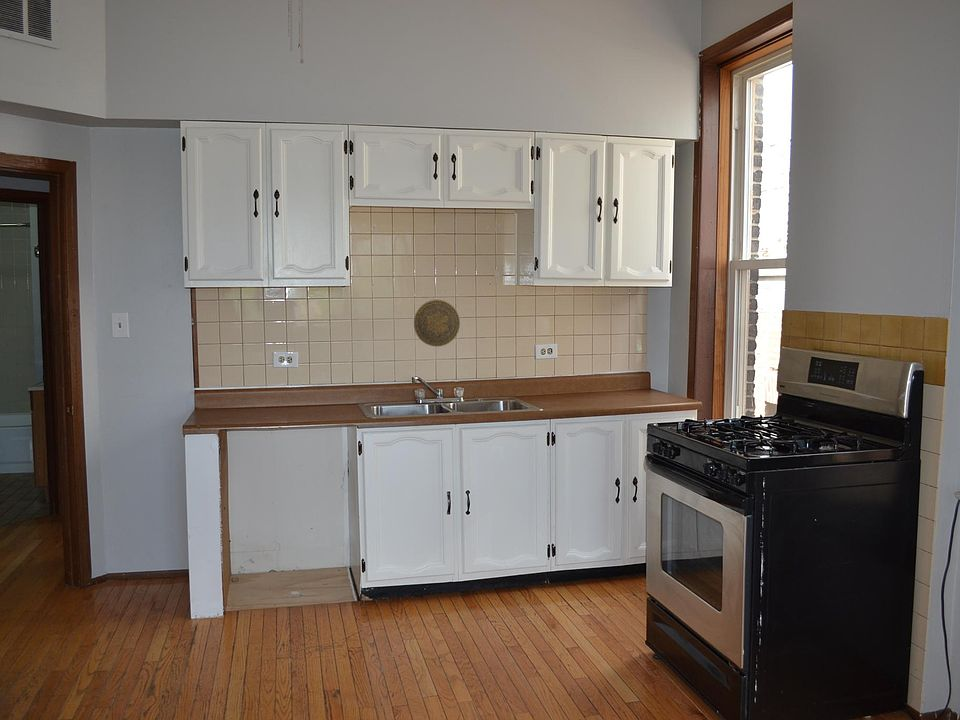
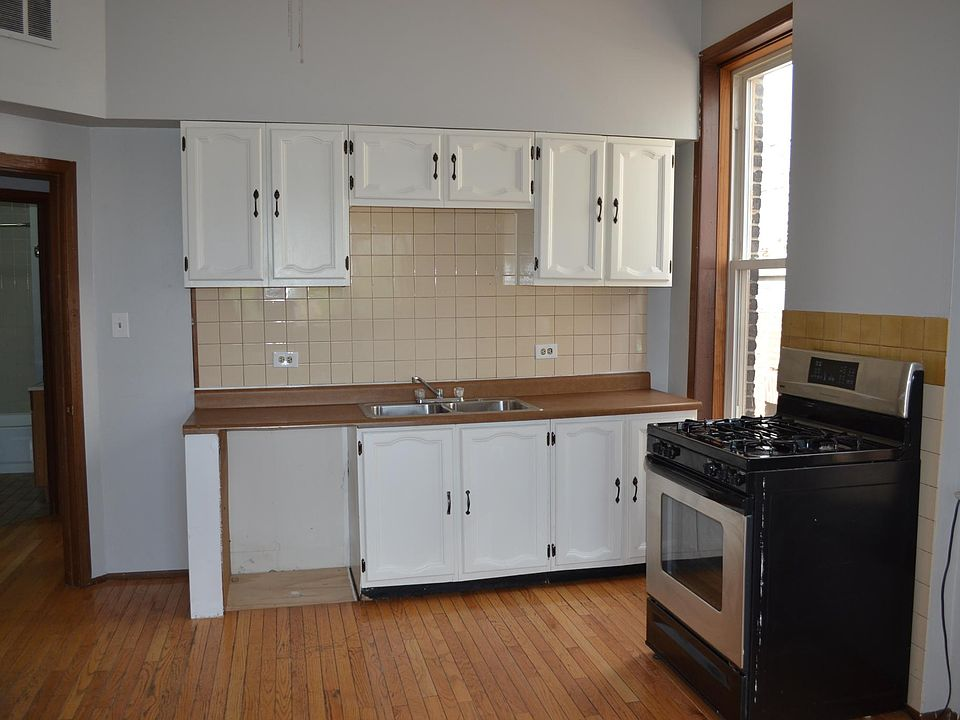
- decorative plate (437, 323)
